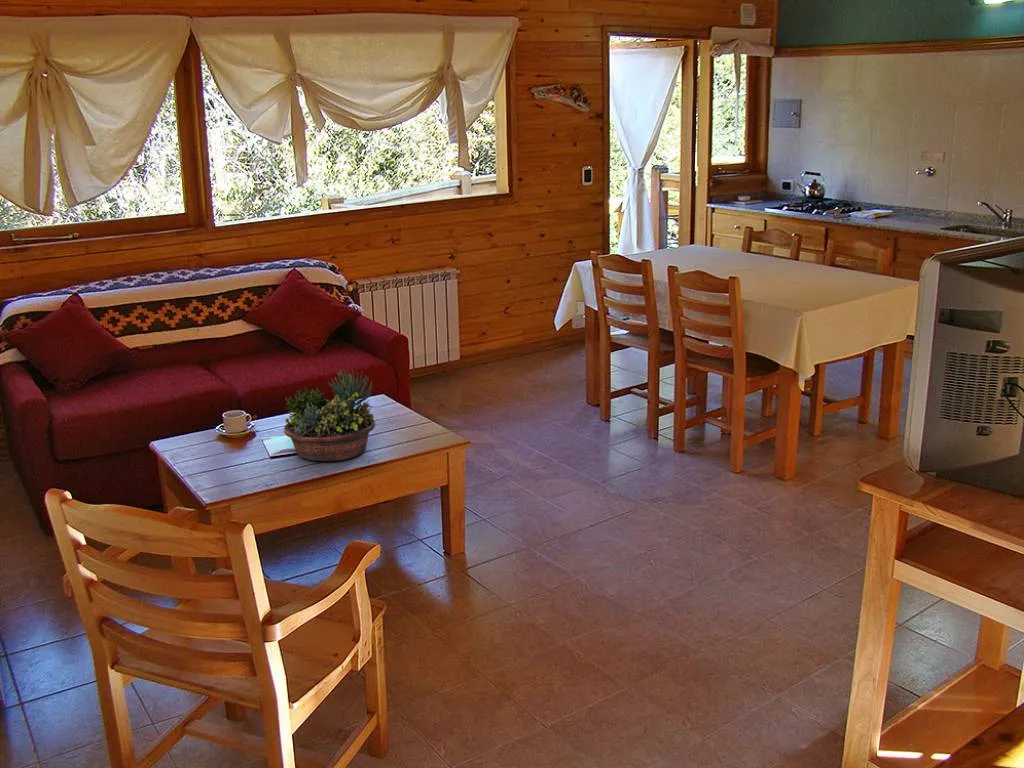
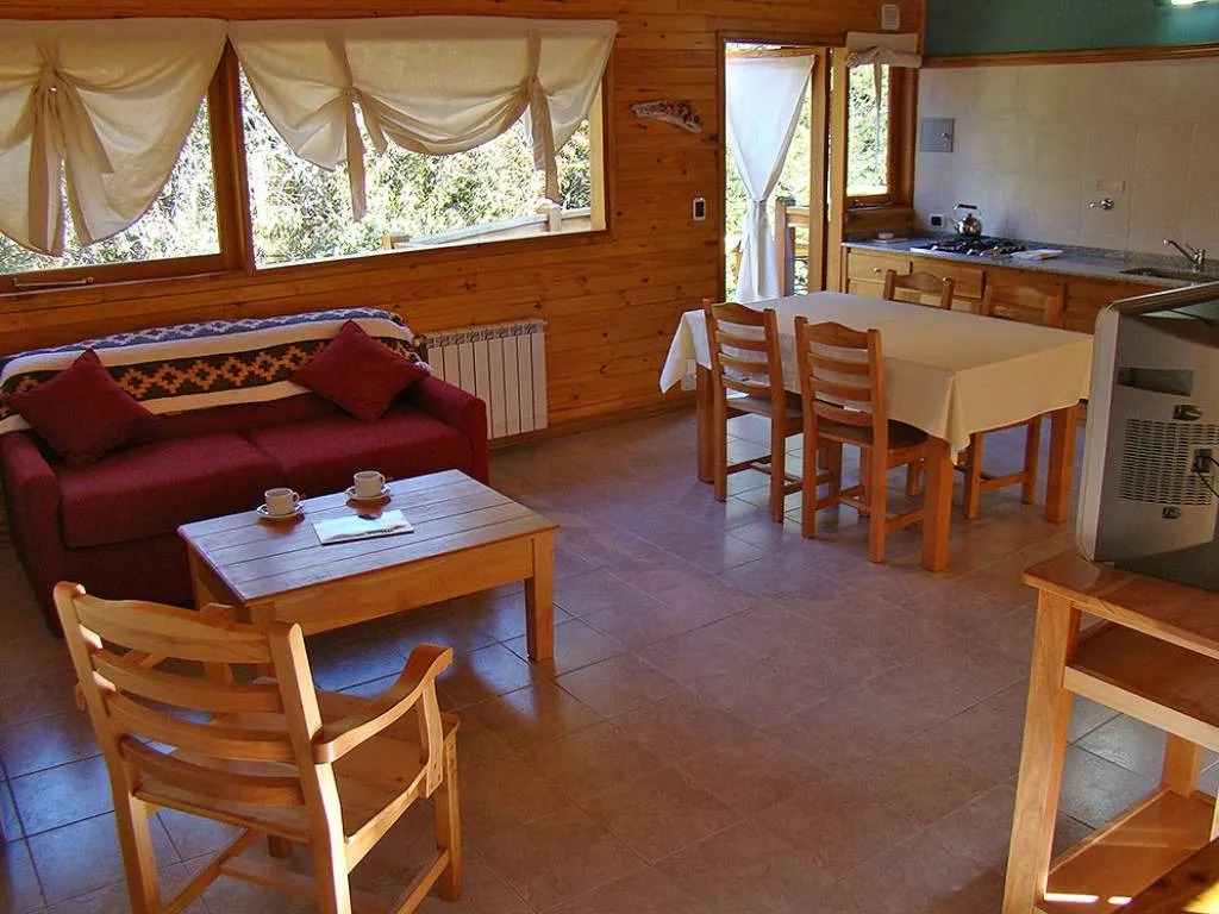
- succulent planter (328, 411)
